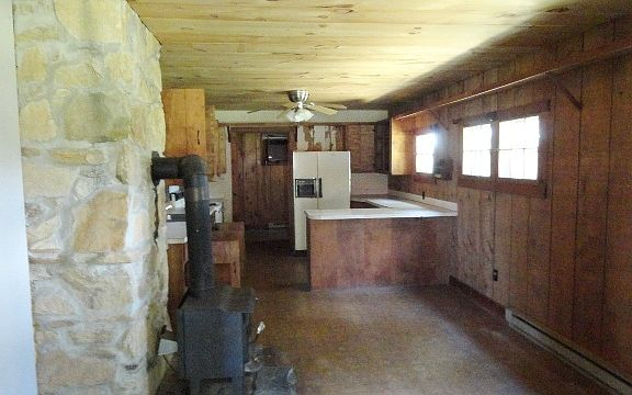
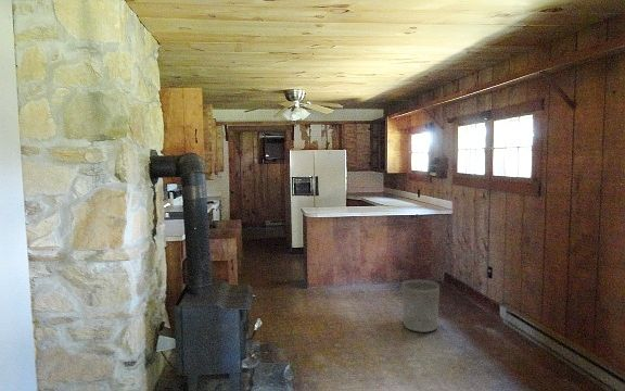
+ waste bin (420, 305)
